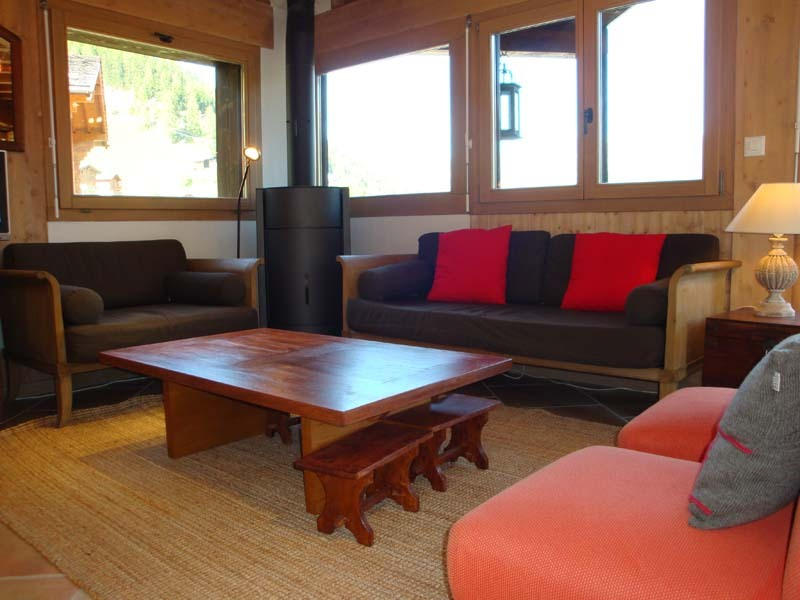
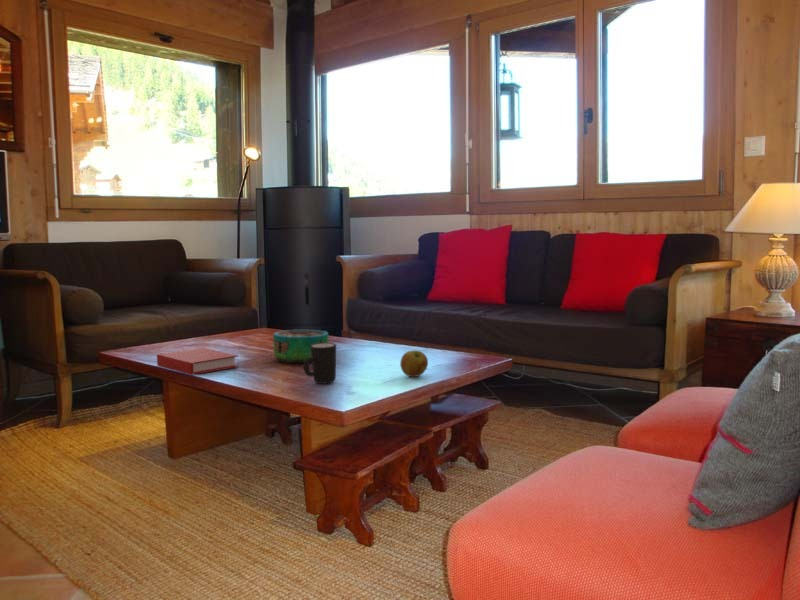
+ book (197, 360)
+ decorative bowl (301, 345)
+ mug (318, 364)
+ apple (414, 363)
